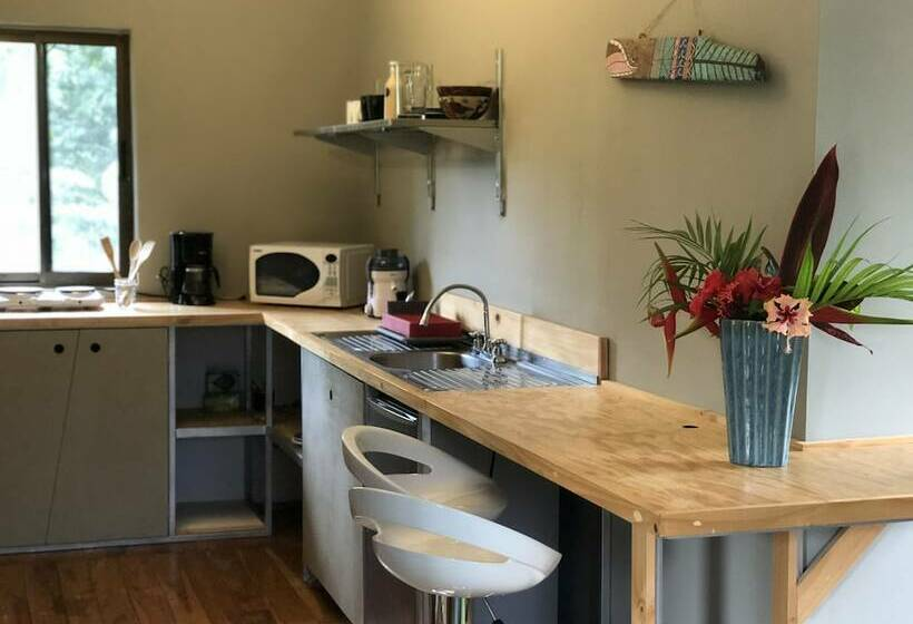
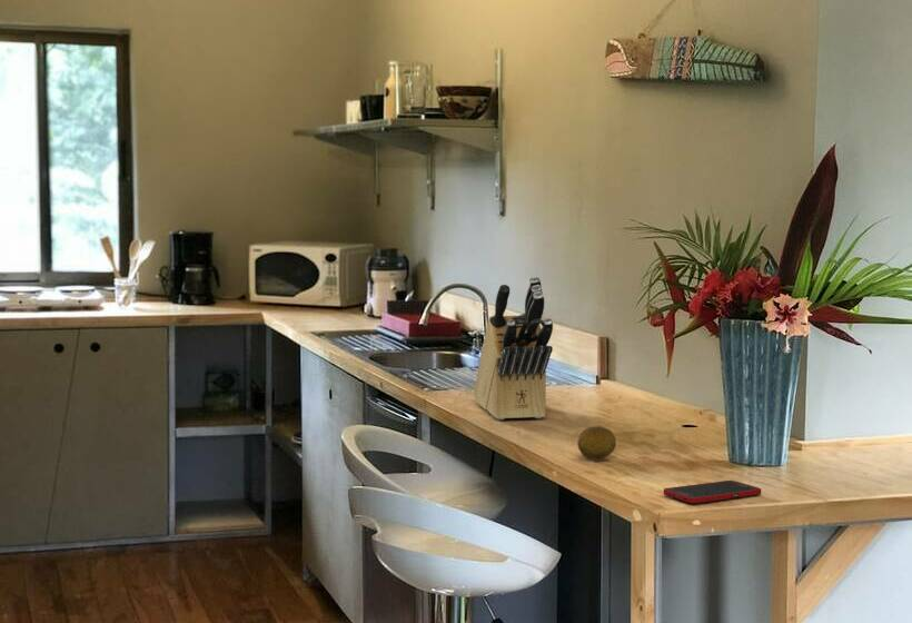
+ cell phone (712, 492)
+ knife block (513, 344)
+ fruit (595, 443)
